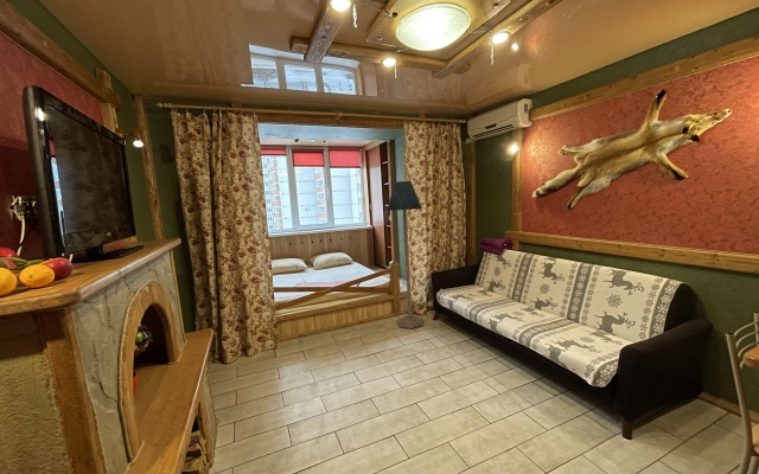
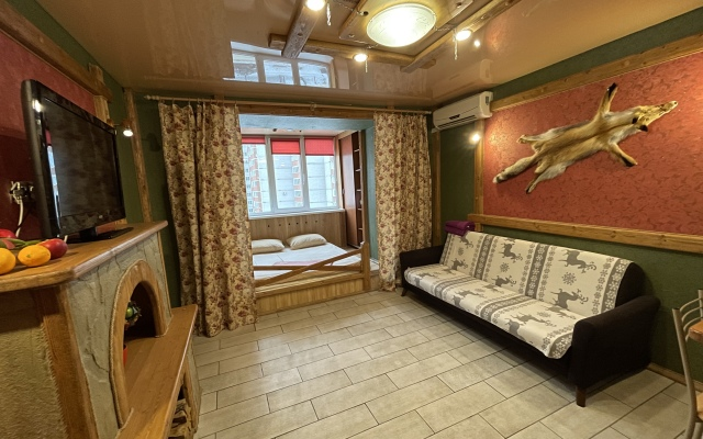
- floor lamp (406, 254)
